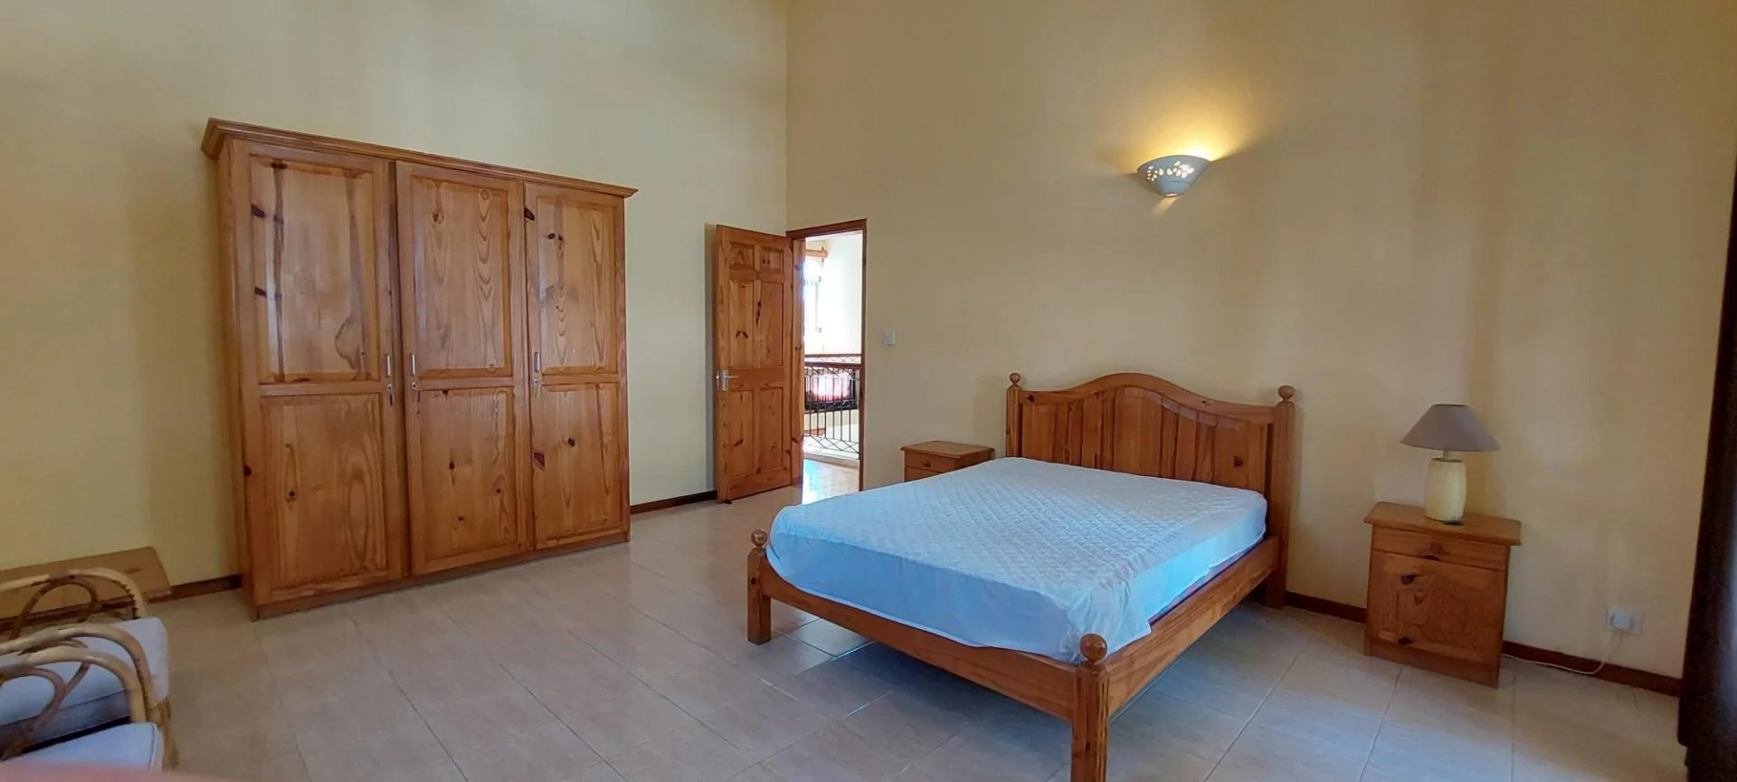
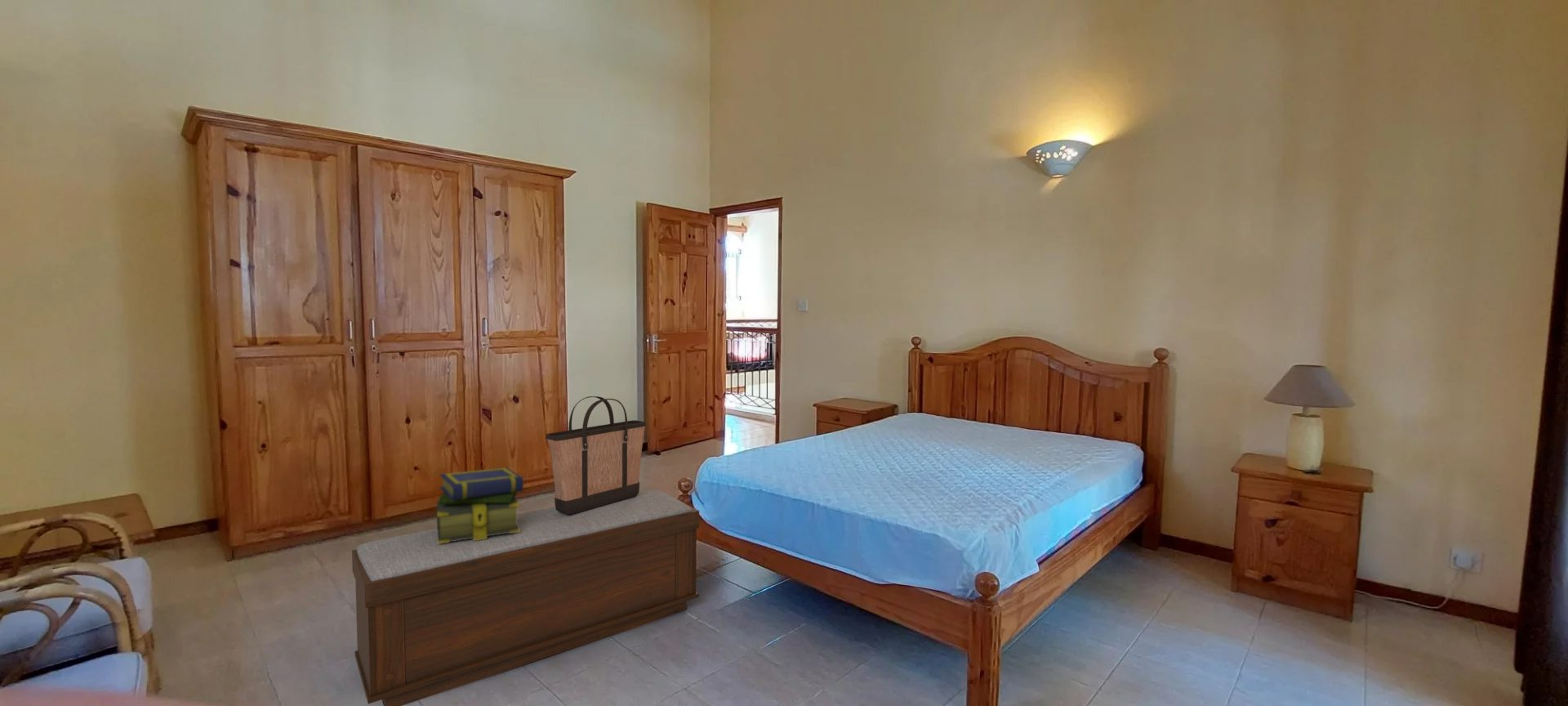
+ bench (542, 578)
+ stack of books (479, 501)
+ shopping bag (599, 450)
